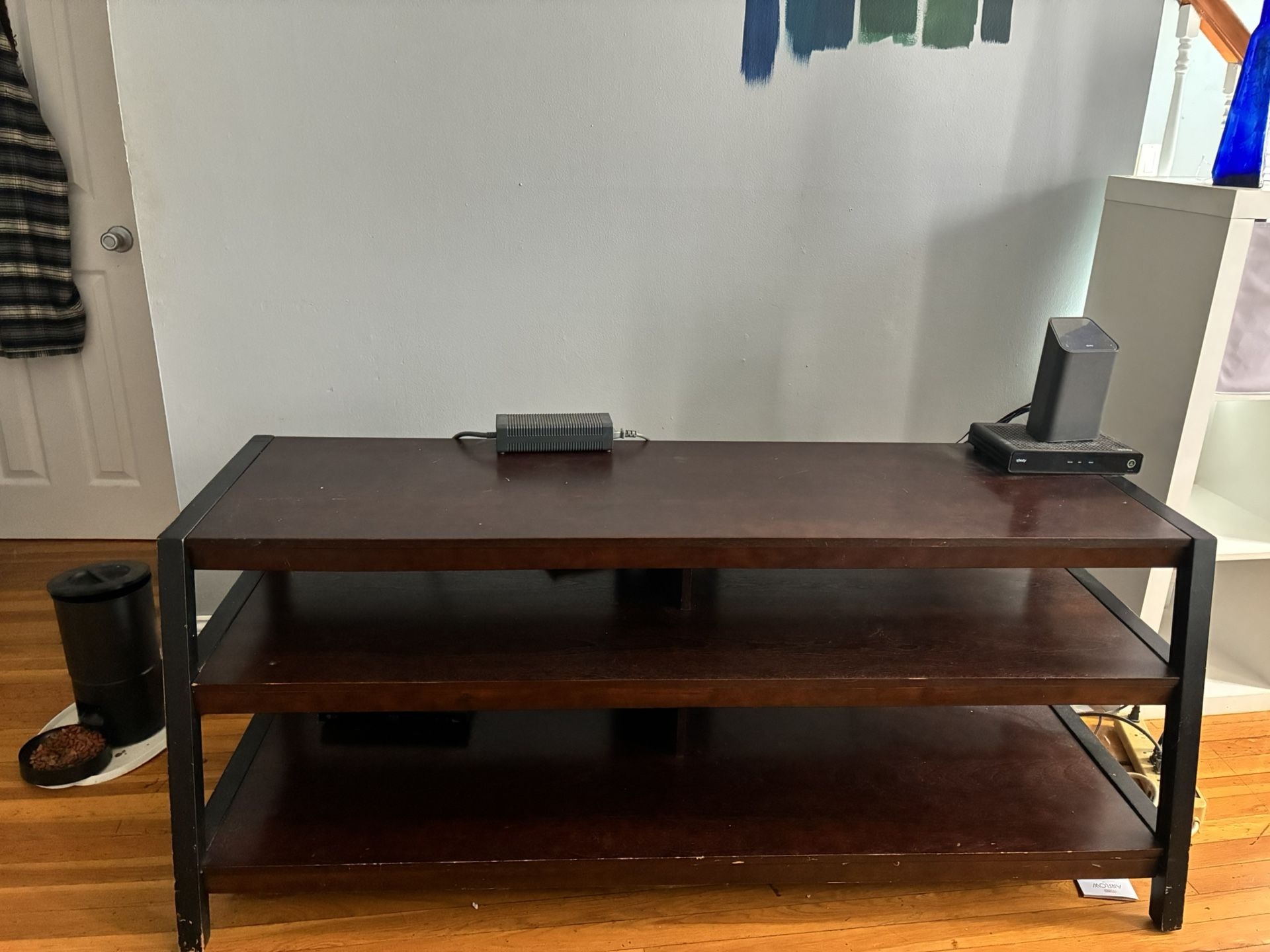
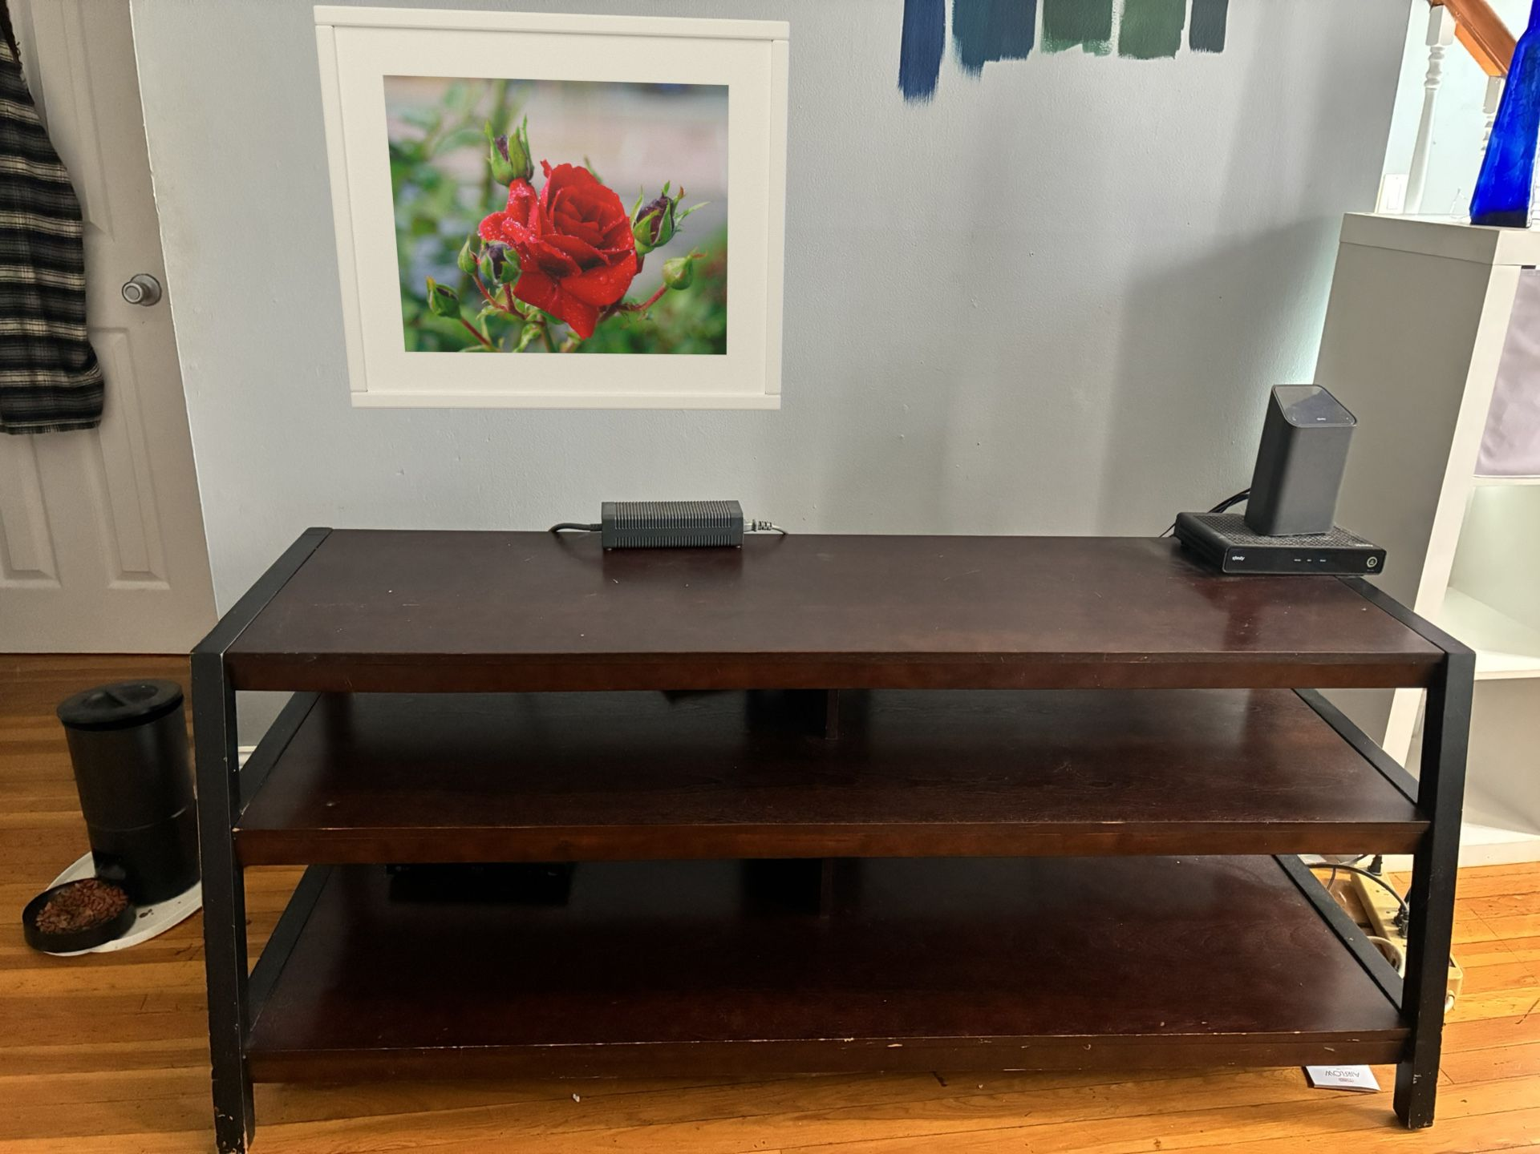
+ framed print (563, 221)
